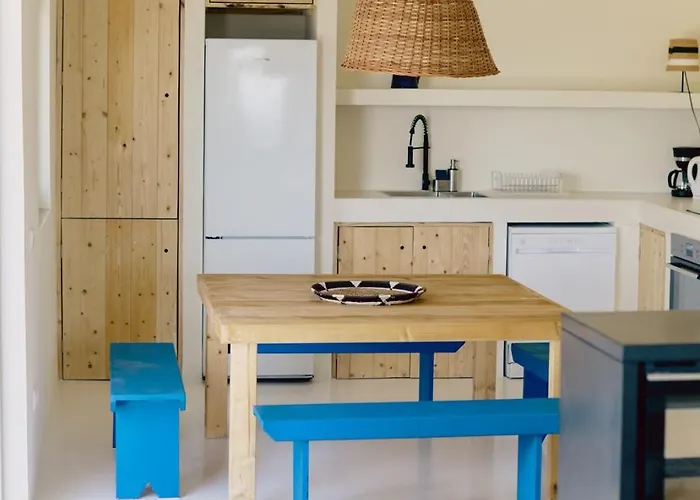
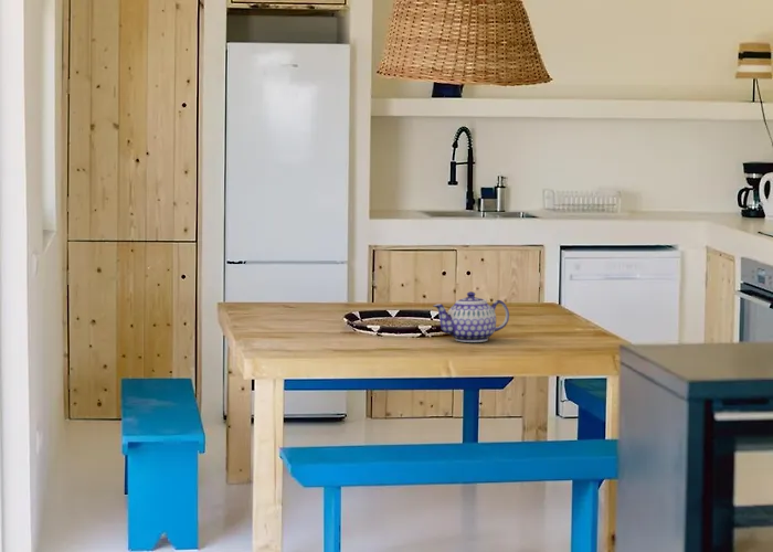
+ teapot (470, 316)
